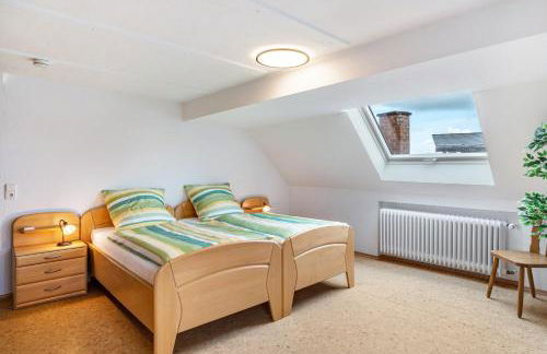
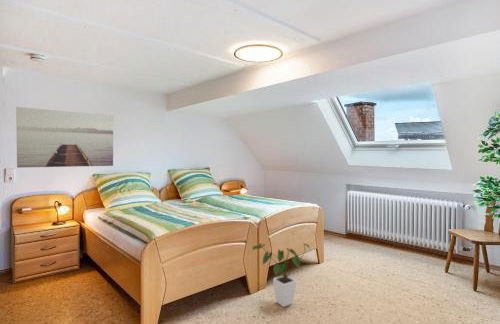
+ wall art (69, 139)
+ house plant (281, 271)
